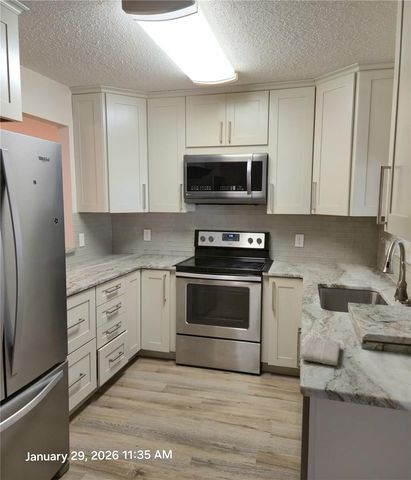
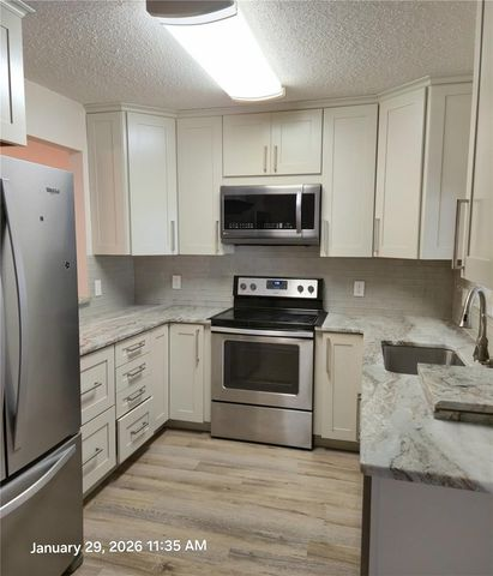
- washcloth (321, 349)
